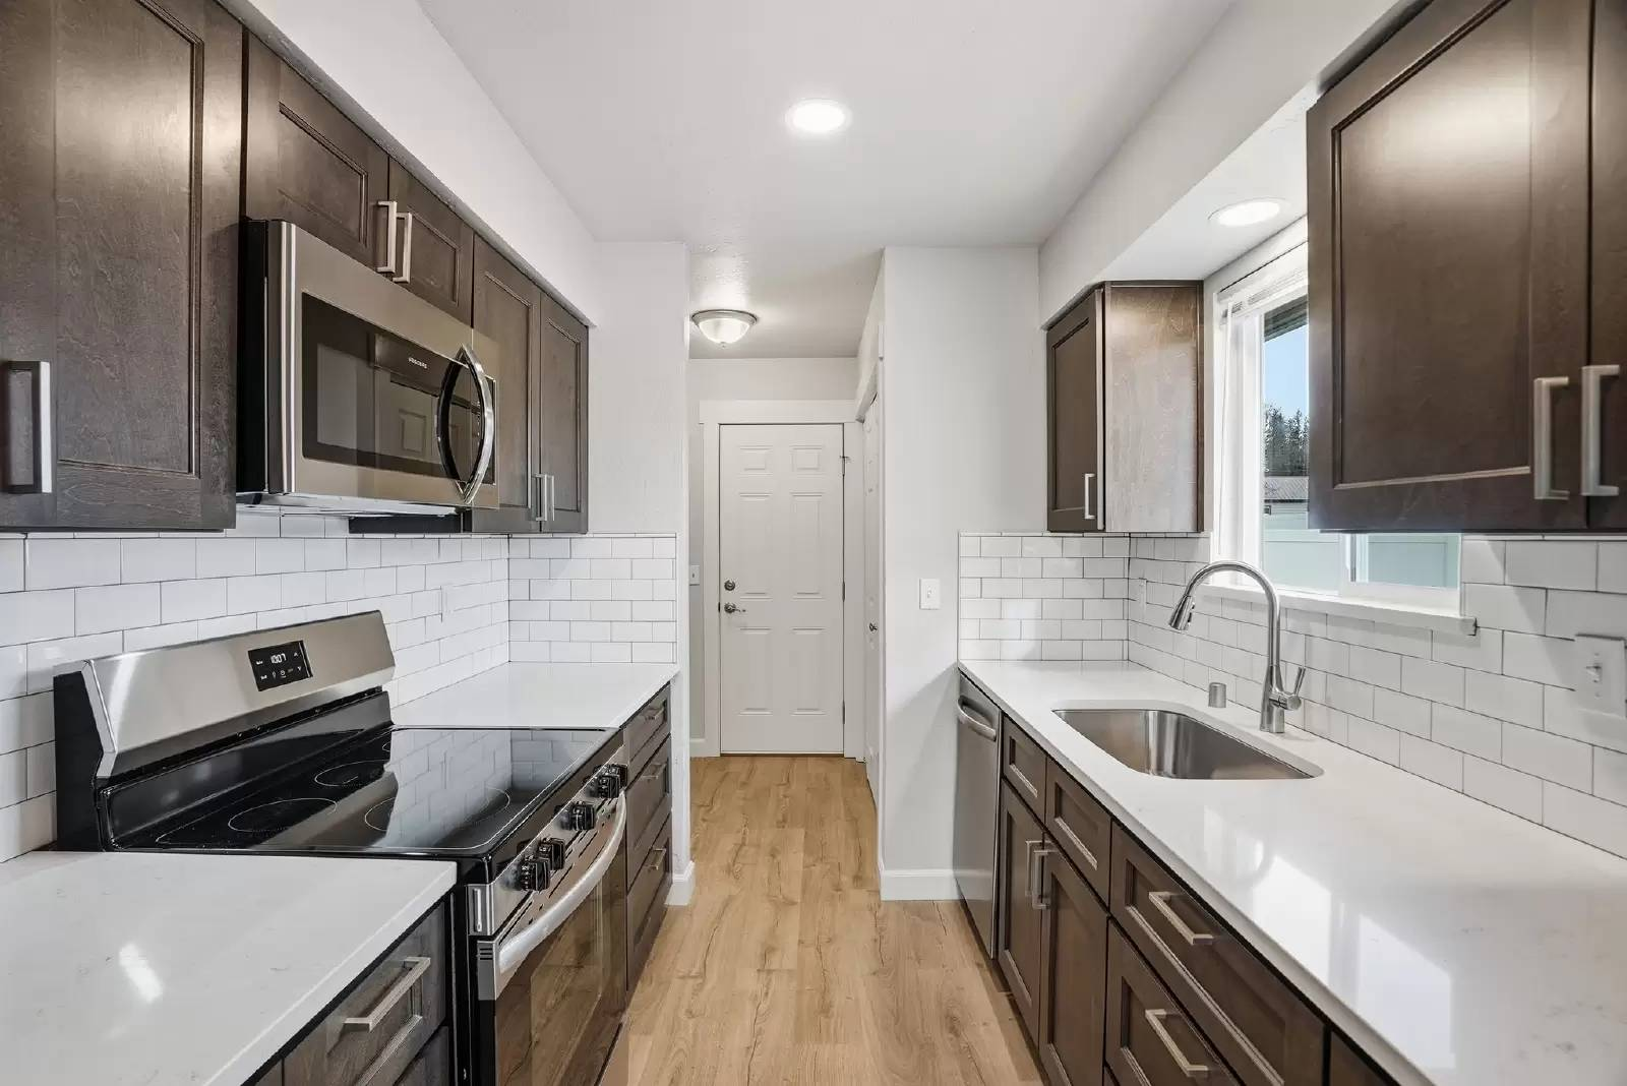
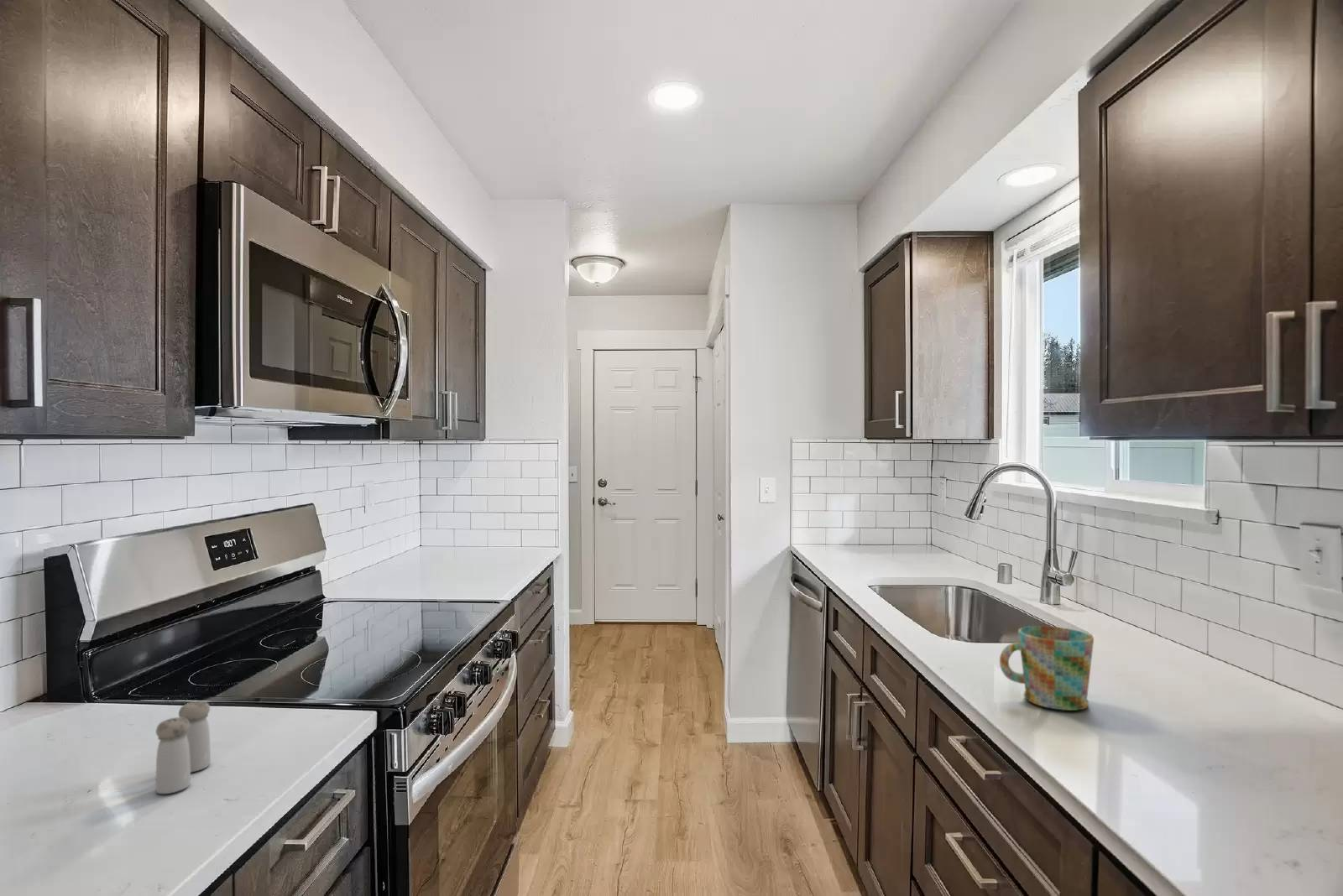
+ salt and pepper shaker (184, 743)
+ mug (1045, 665)
